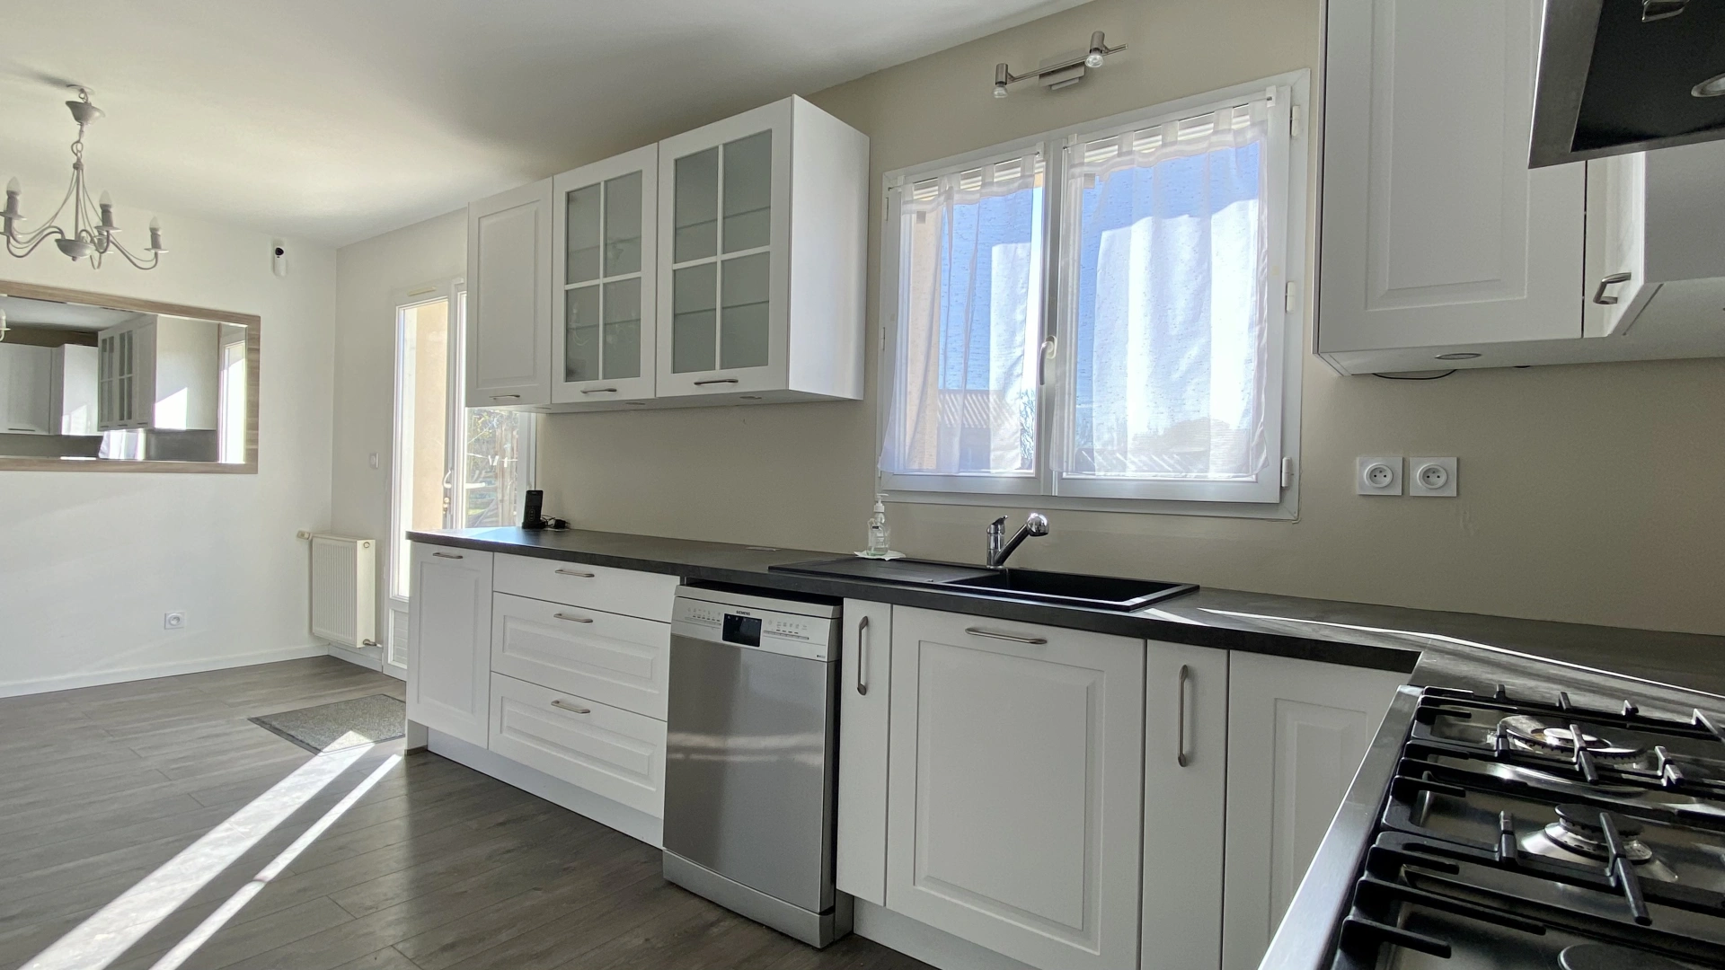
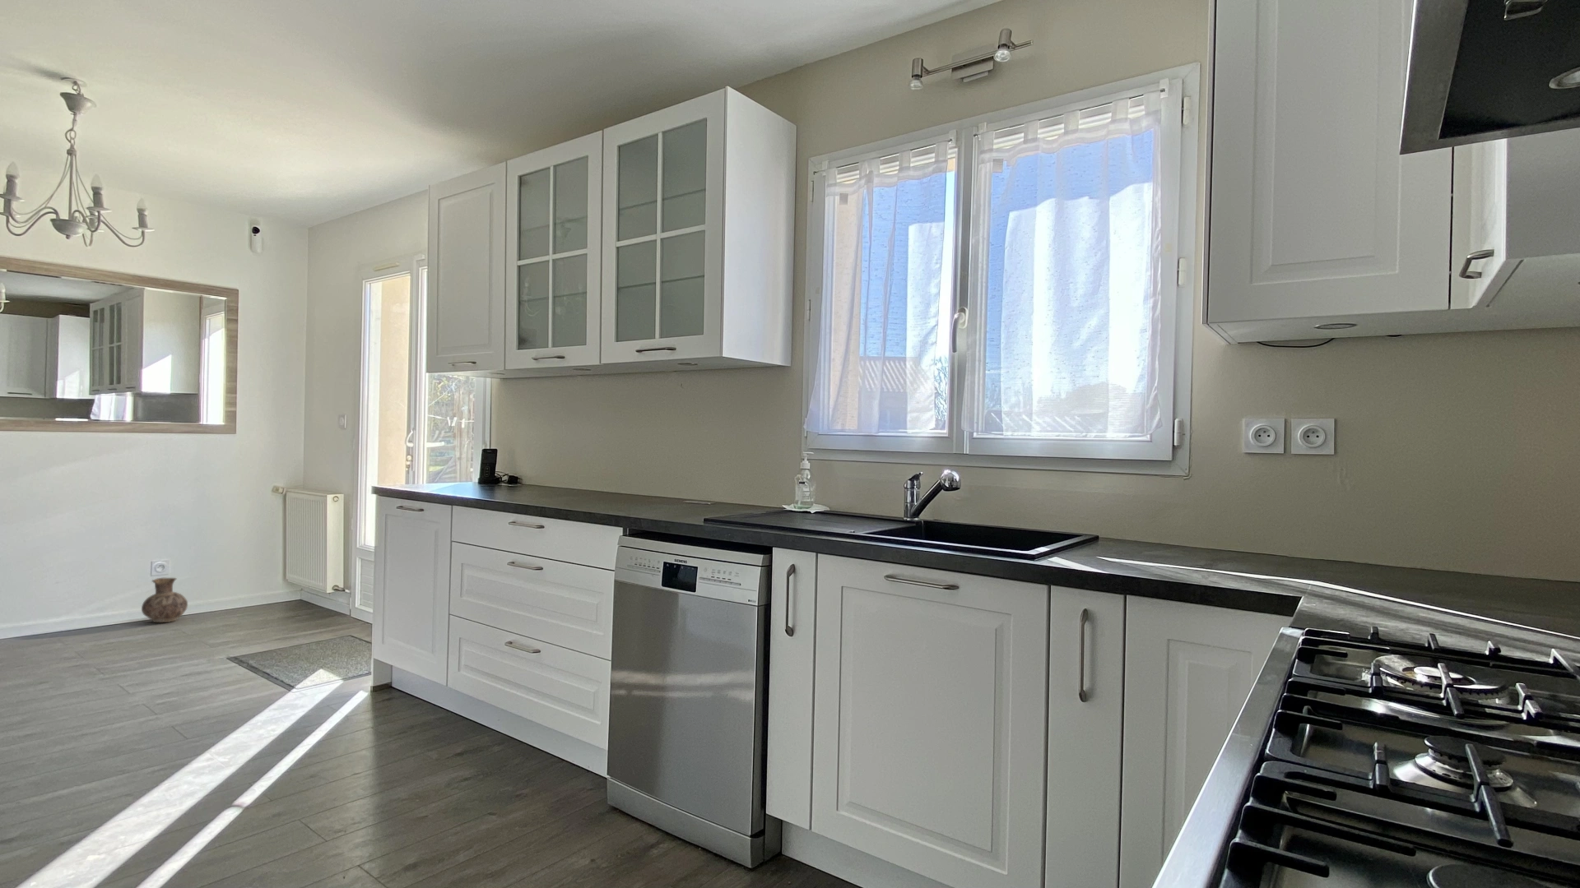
+ ceramic jug (165, 600)
